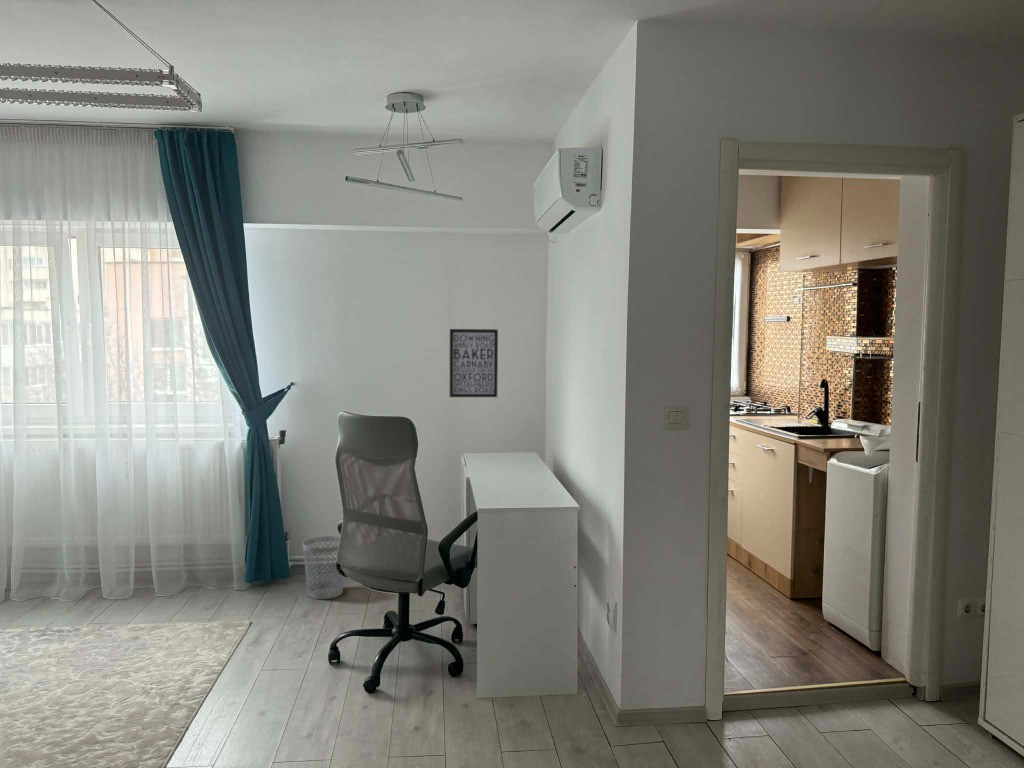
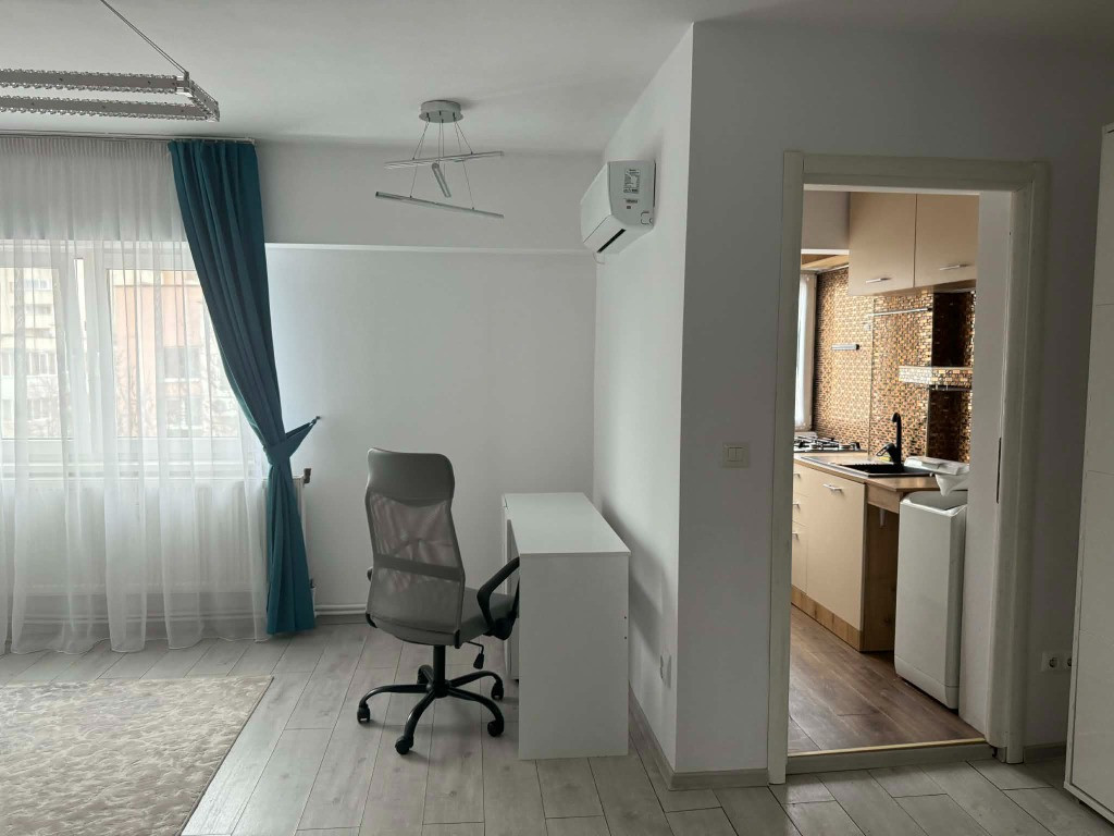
- wall art (473, 363)
- wastebasket (324, 567)
